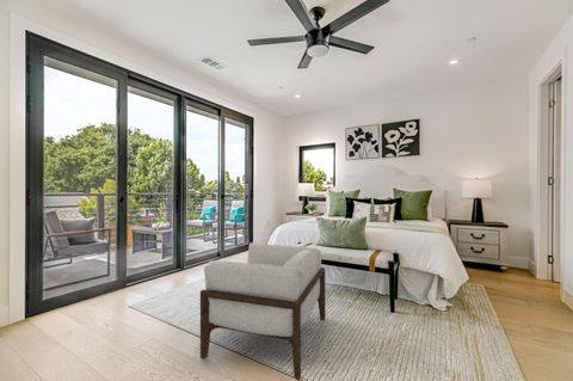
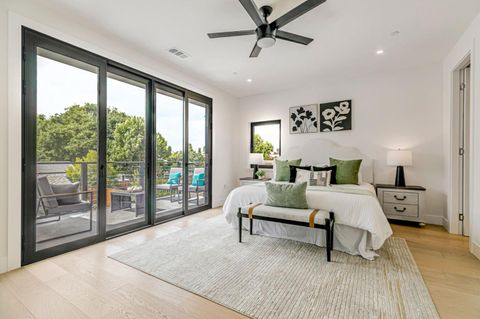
- armchair (270, 294)
